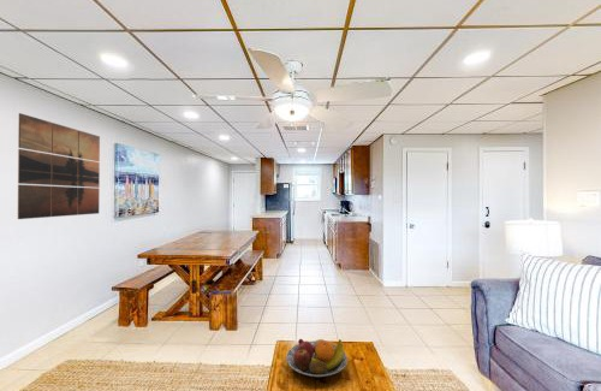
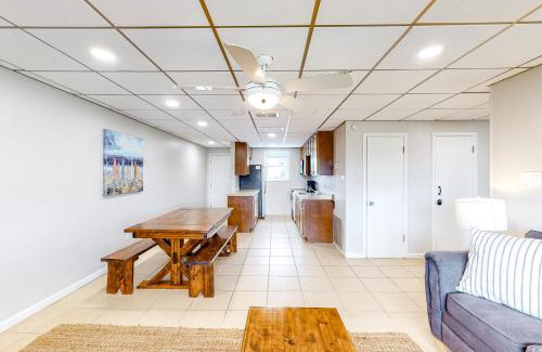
- wall art (65, 171)
- fruit bowl (316, 354)
